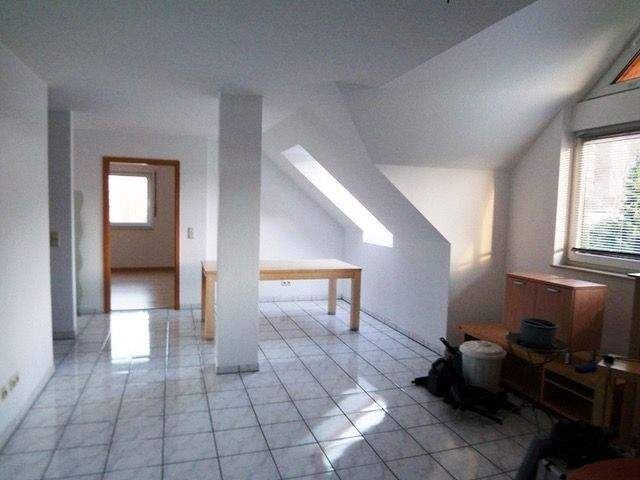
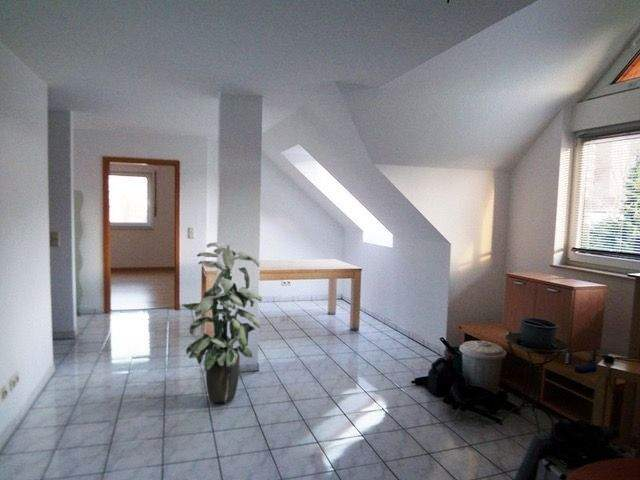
+ indoor plant (221, 320)
